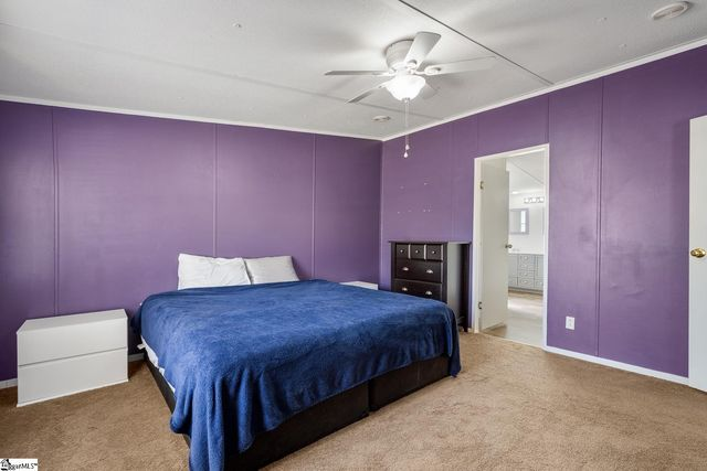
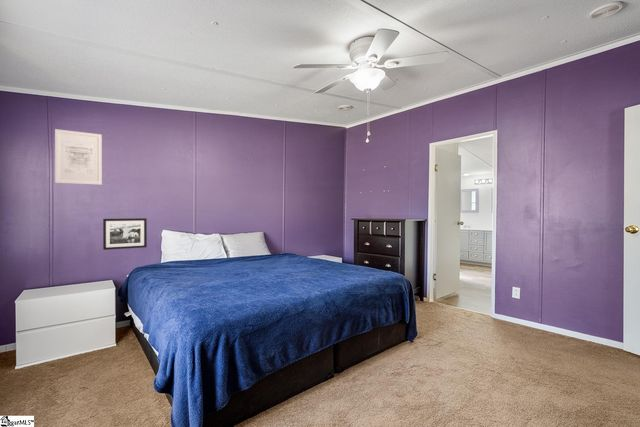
+ picture frame (125, 233)
+ wall art (79, 157)
